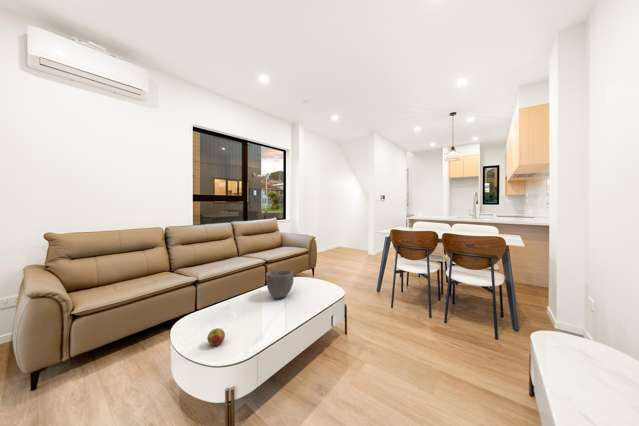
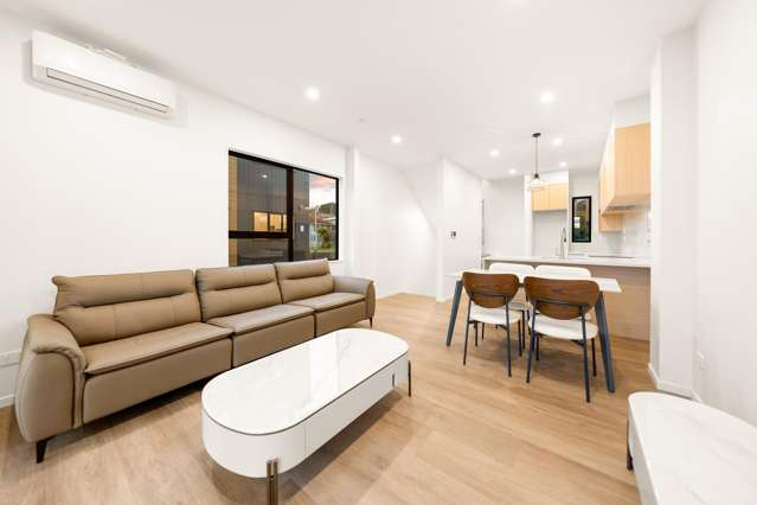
- bowl (279, 284)
- apple (216, 336)
